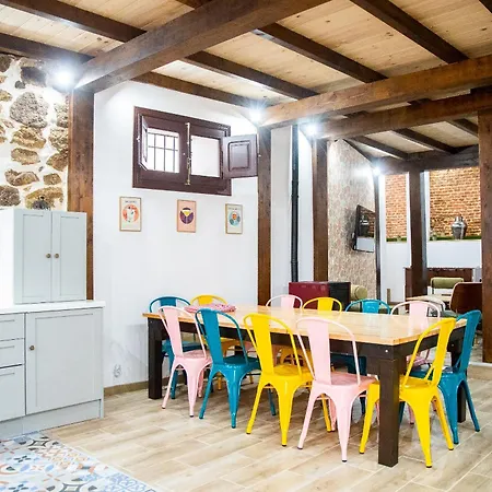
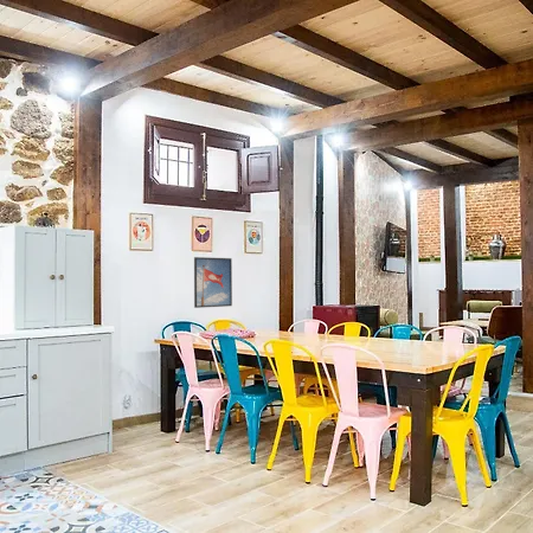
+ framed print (213, 282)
